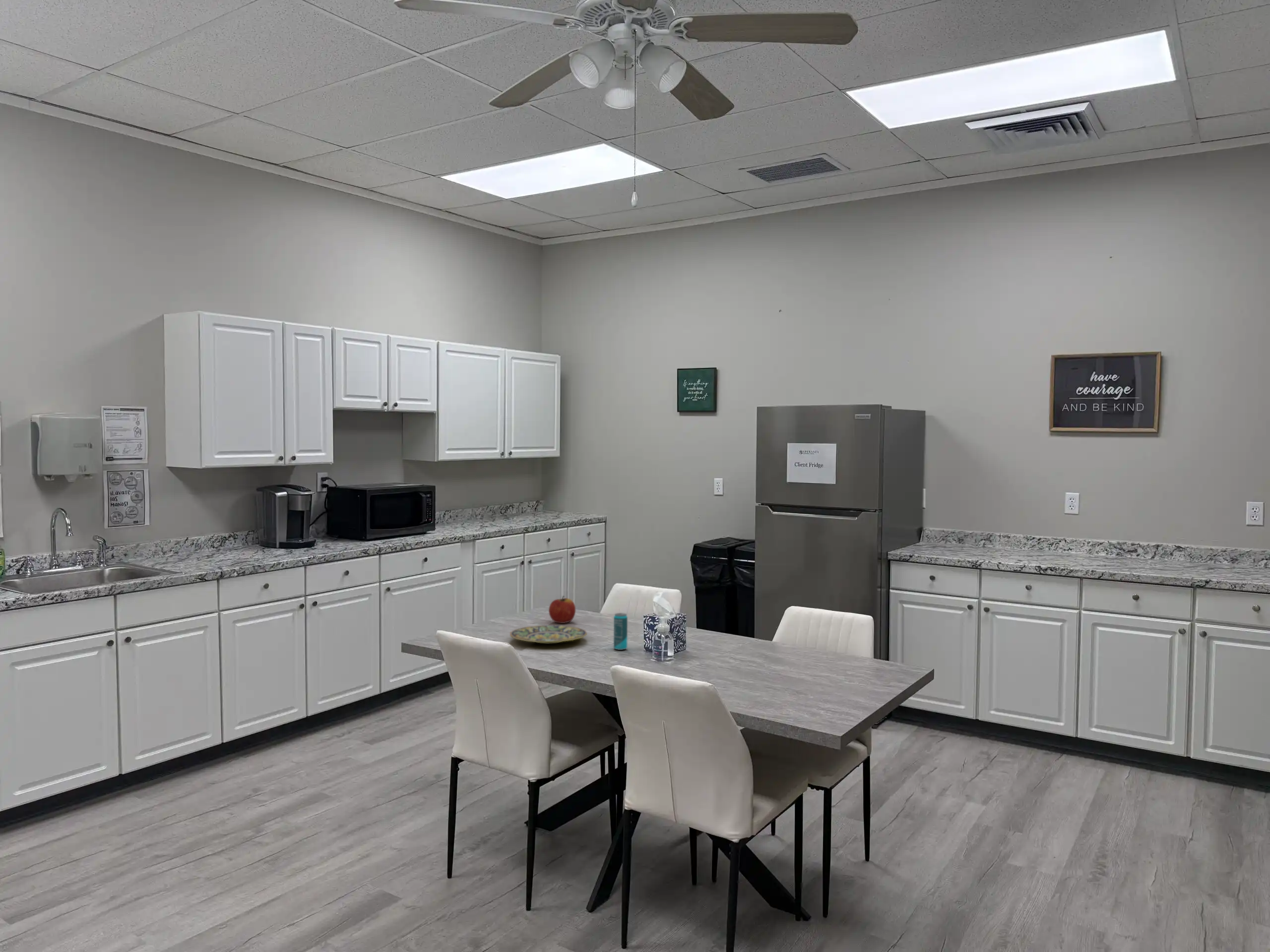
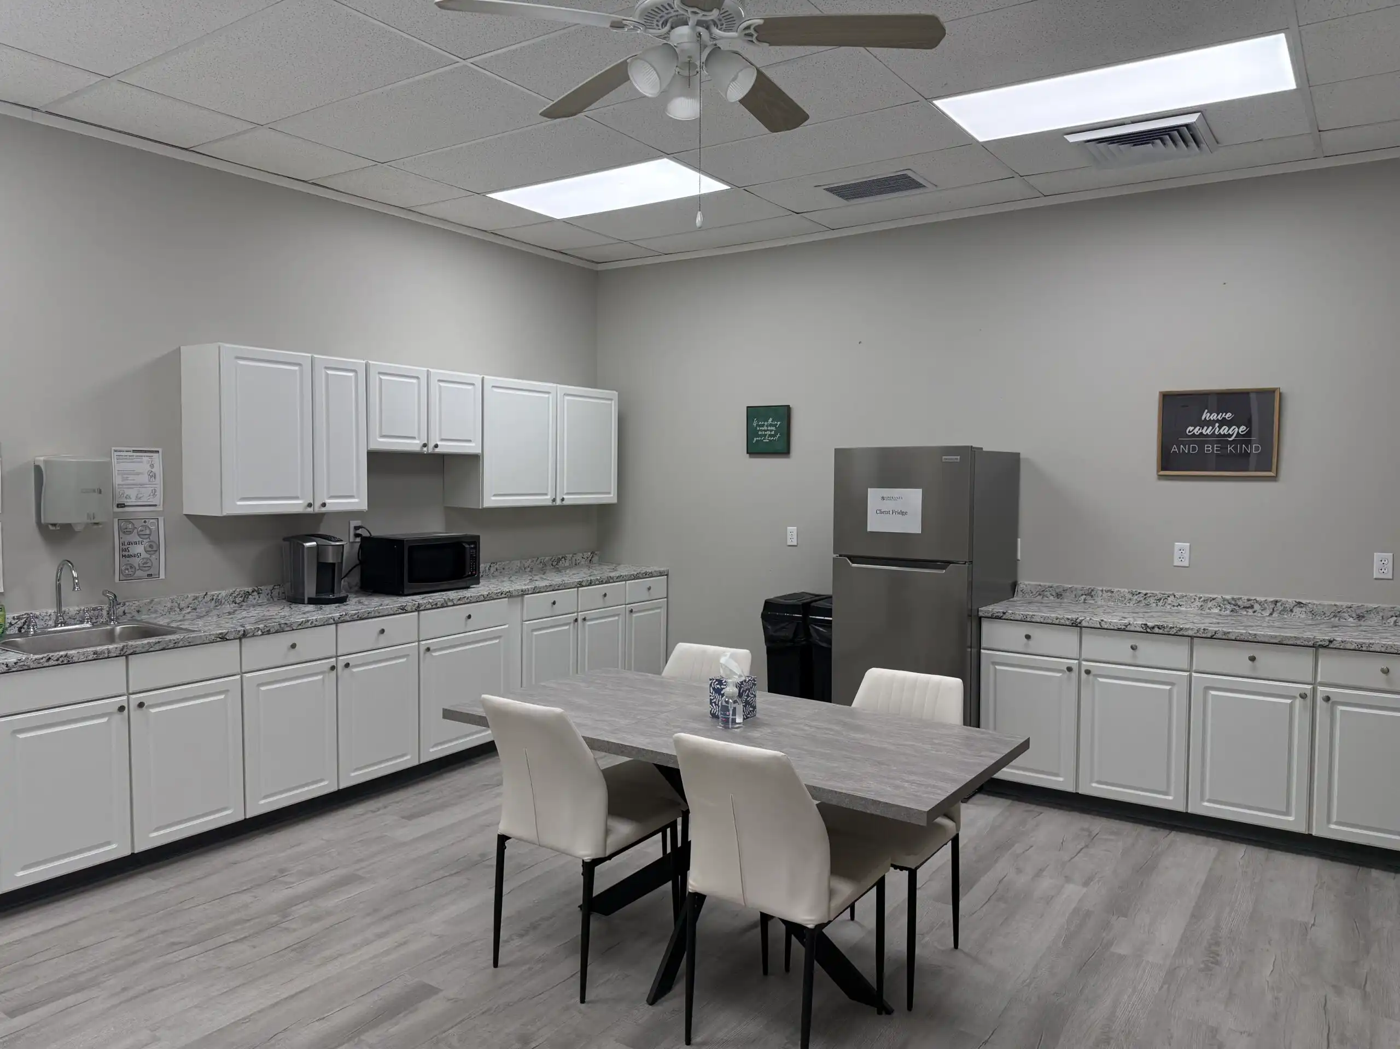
- beverage can (620, 631)
- plate (548, 637)
- apple (562, 609)
